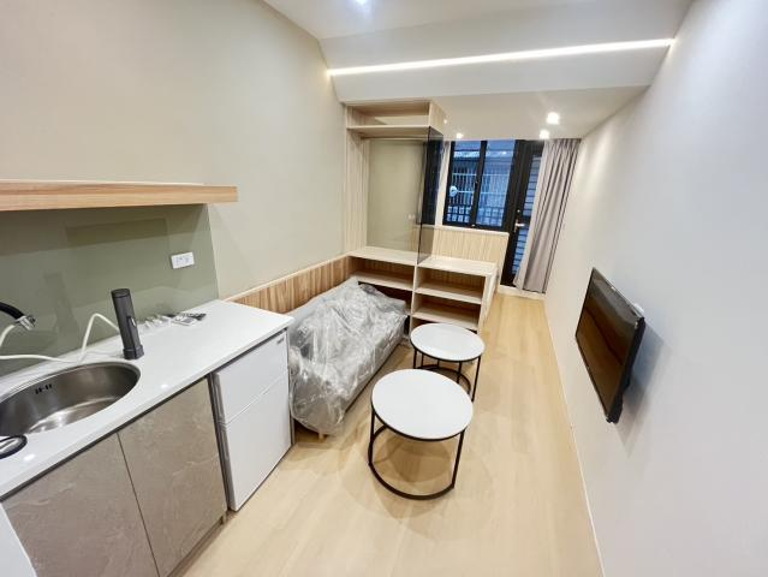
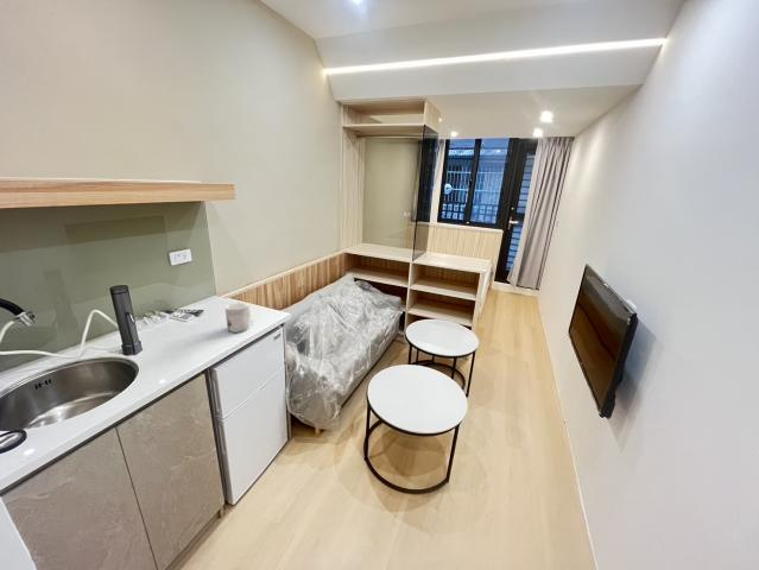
+ mug (238, 316)
